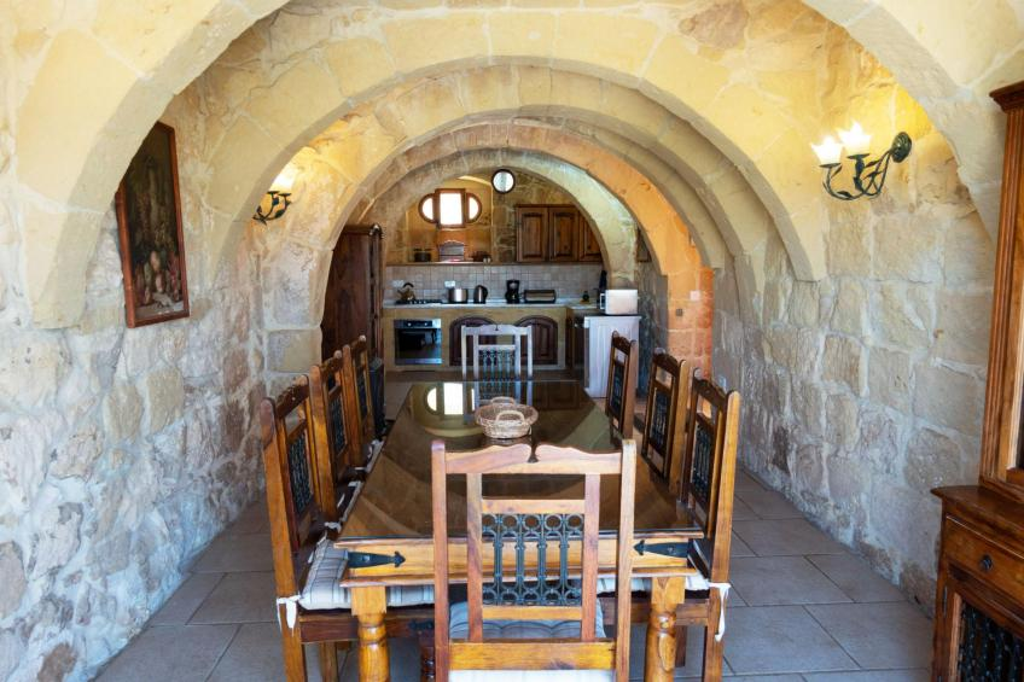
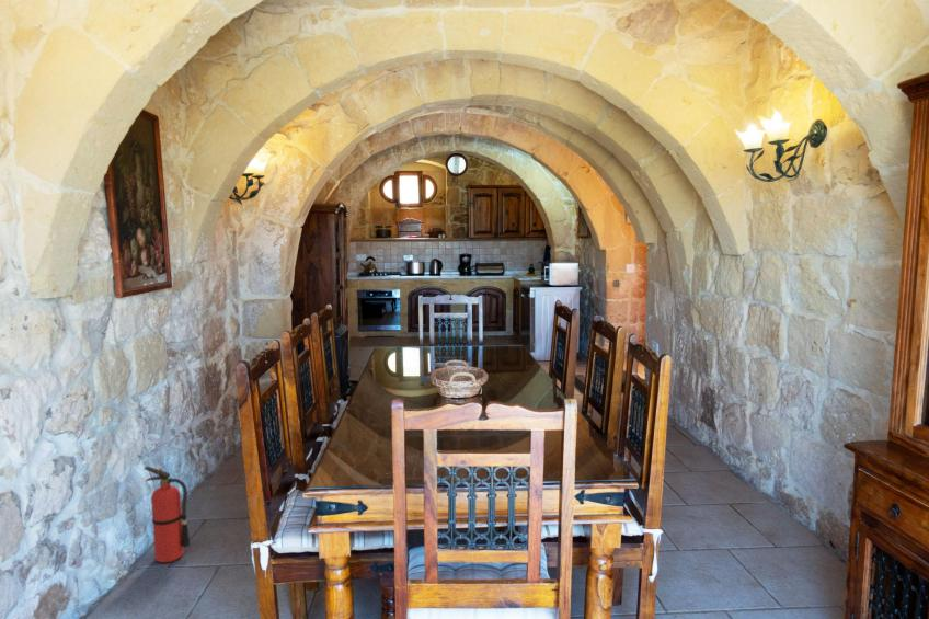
+ fire extinguisher (168, 512)
